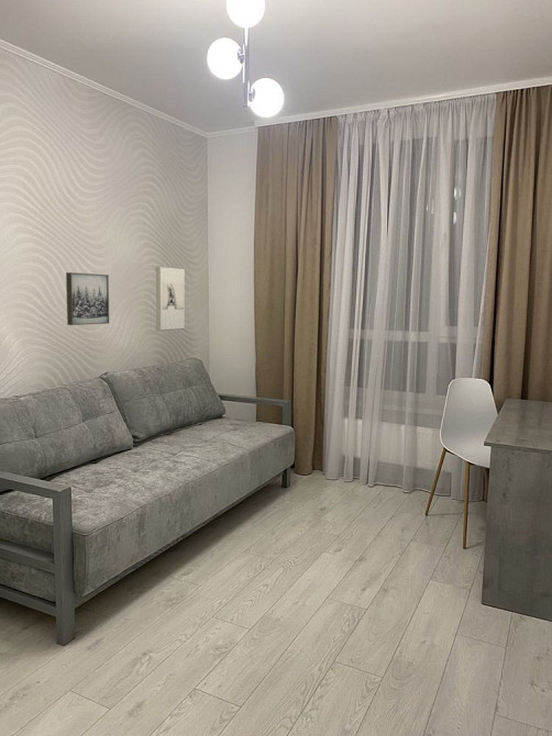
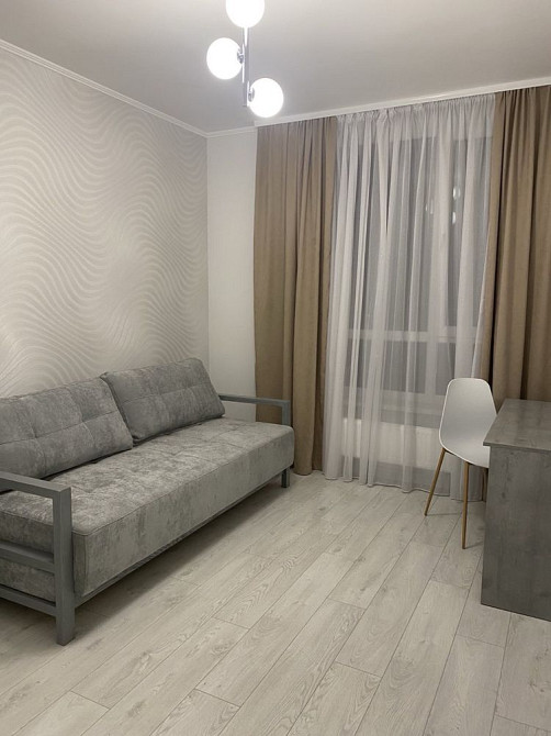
- wall art (88, 299)
- wall sculpture (170, 299)
